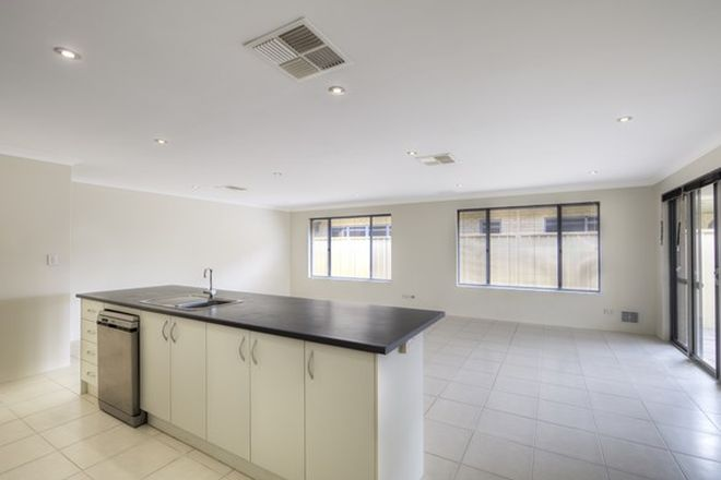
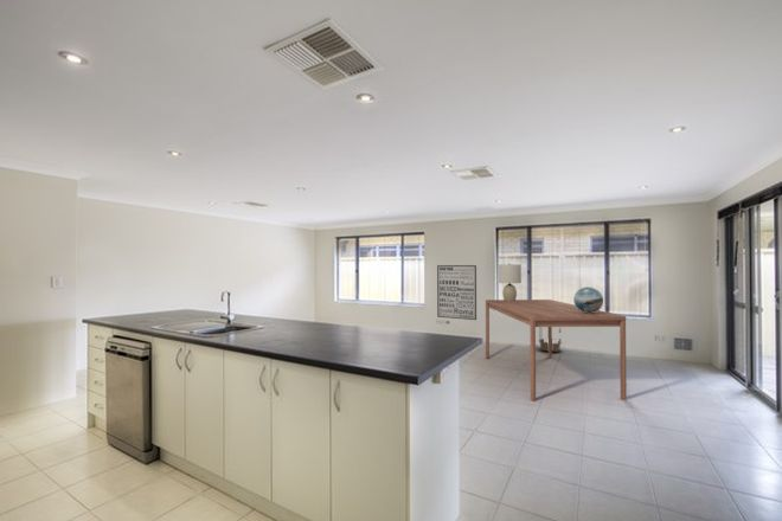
+ decorative globe (588, 300)
+ dining table (549, 340)
+ basket (546, 342)
+ wall art (456, 291)
+ lamp (509, 282)
